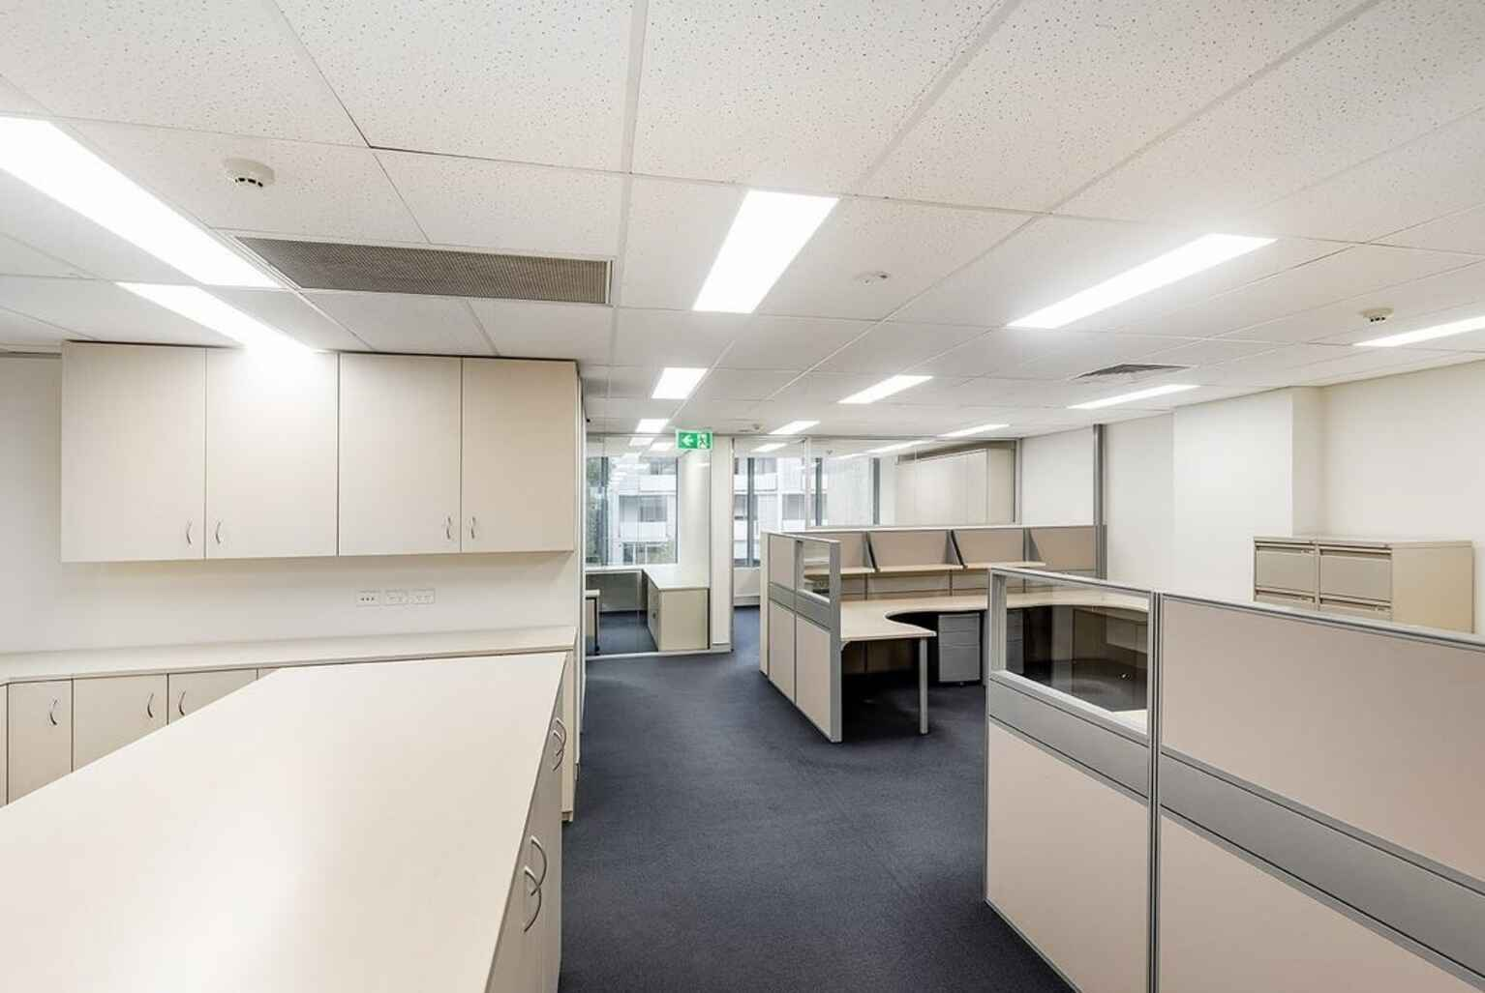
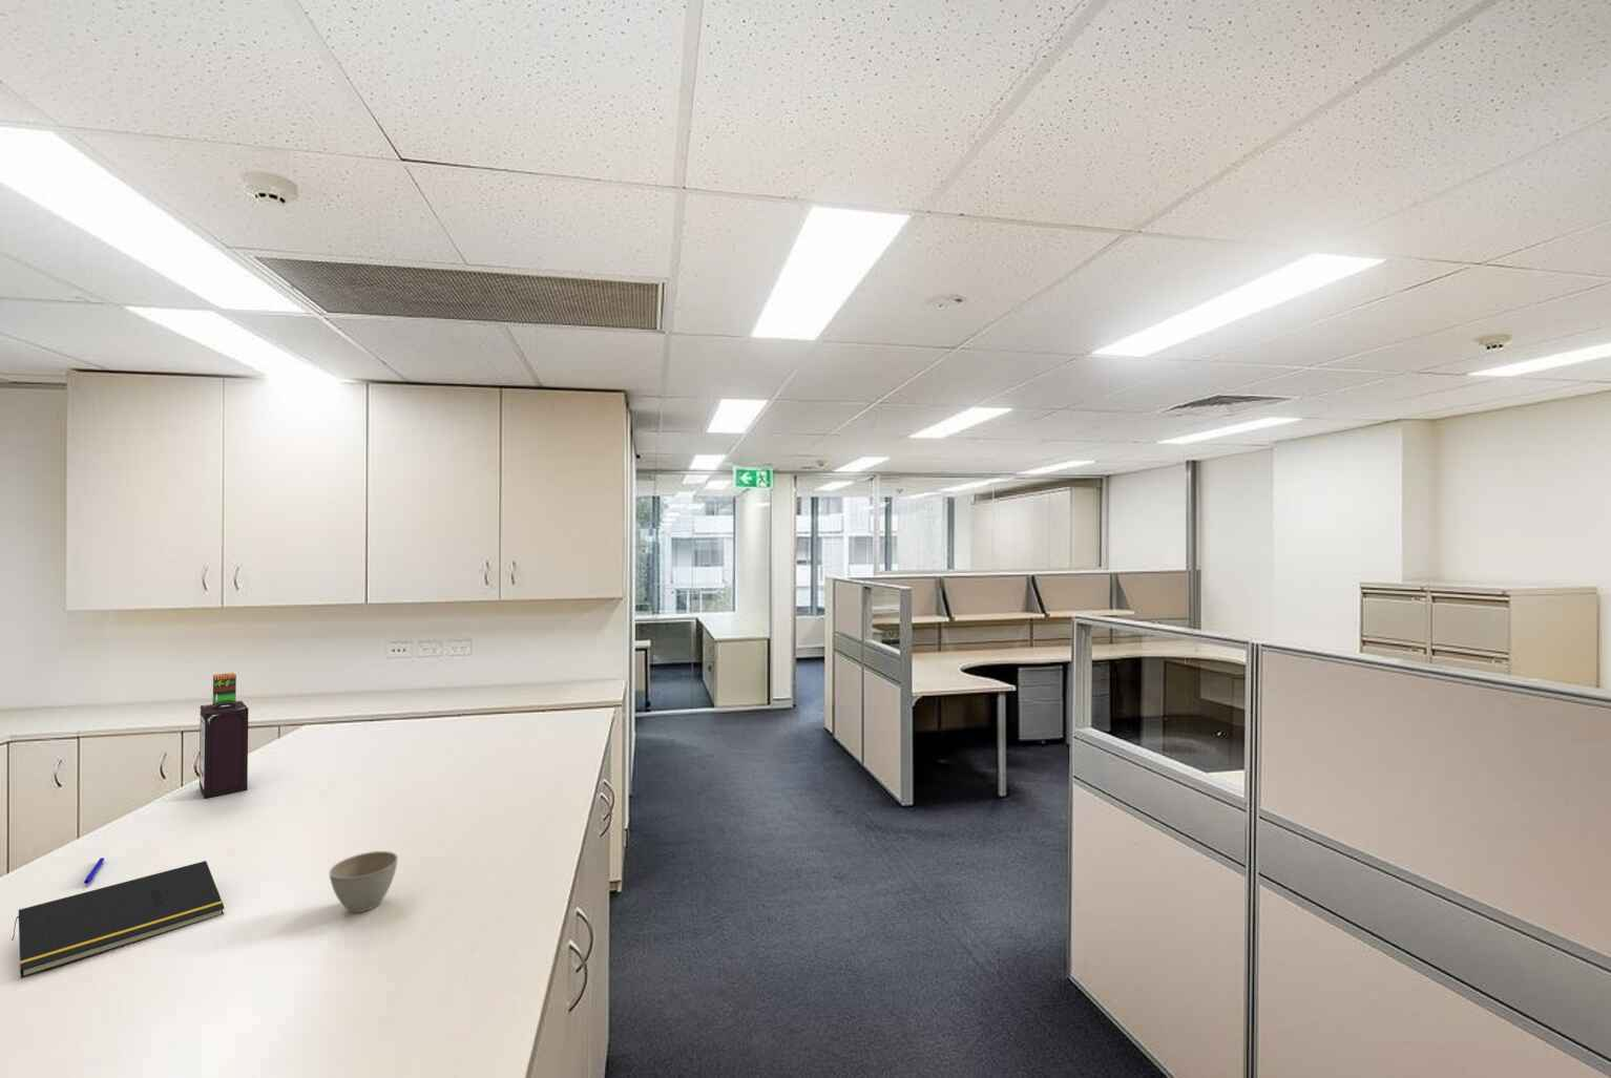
+ flower pot (363, 884)
+ pen (95, 869)
+ notepad (124, 912)
+ bottle (224, 730)
